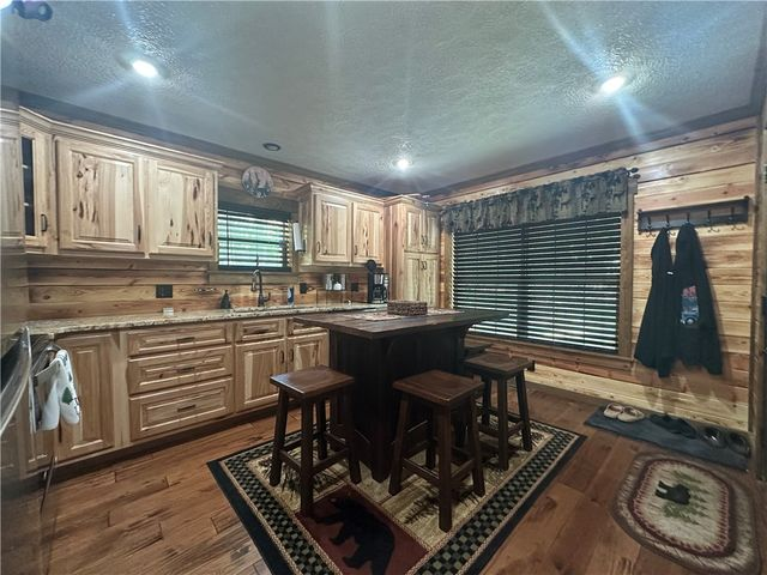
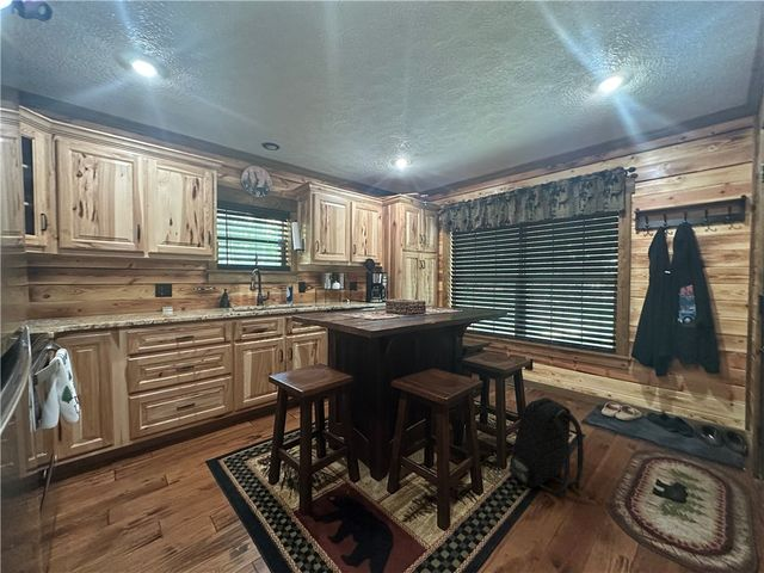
+ backpack (547, 440)
